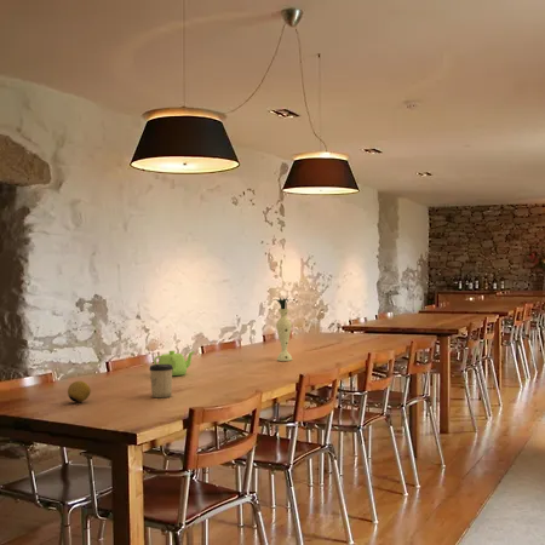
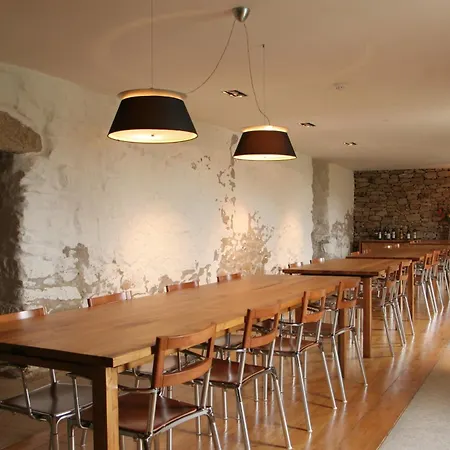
- cup (161, 380)
- vase (283, 327)
- teapot (174, 362)
- fruit (79, 391)
